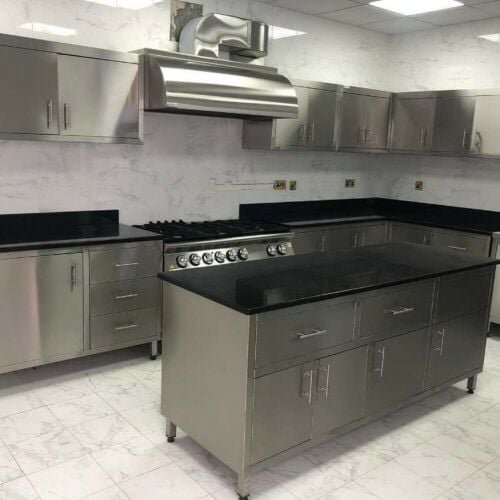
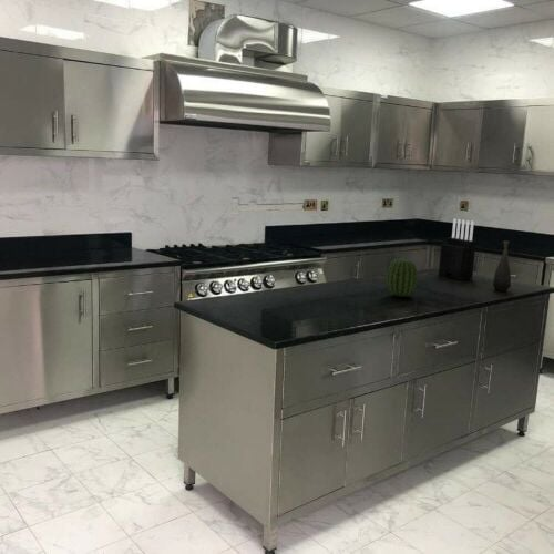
+ bottle (504, 265)
+ fruit (401, 276)
+ knife block (456, 248)
